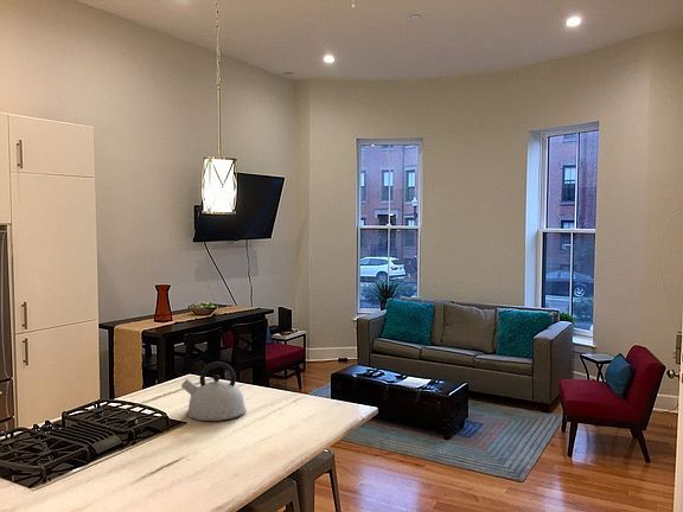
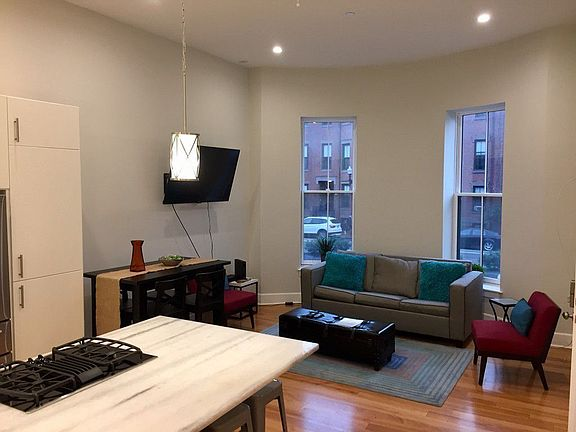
- kettle (213, 386)
